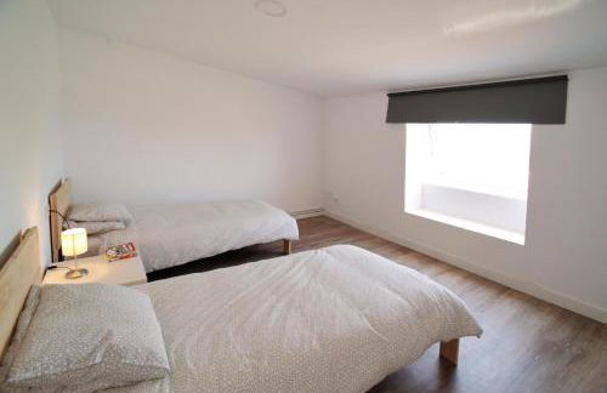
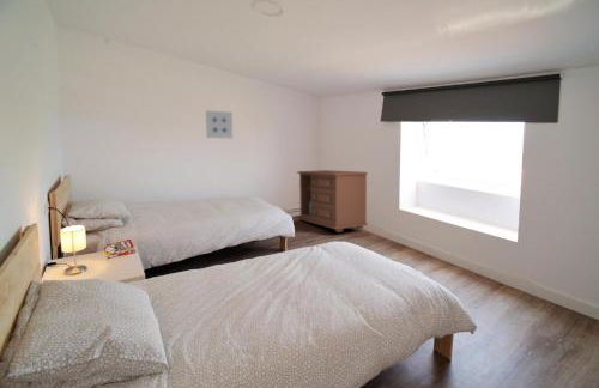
+ wall art (219, 125)
+ dresser (329, 198)
